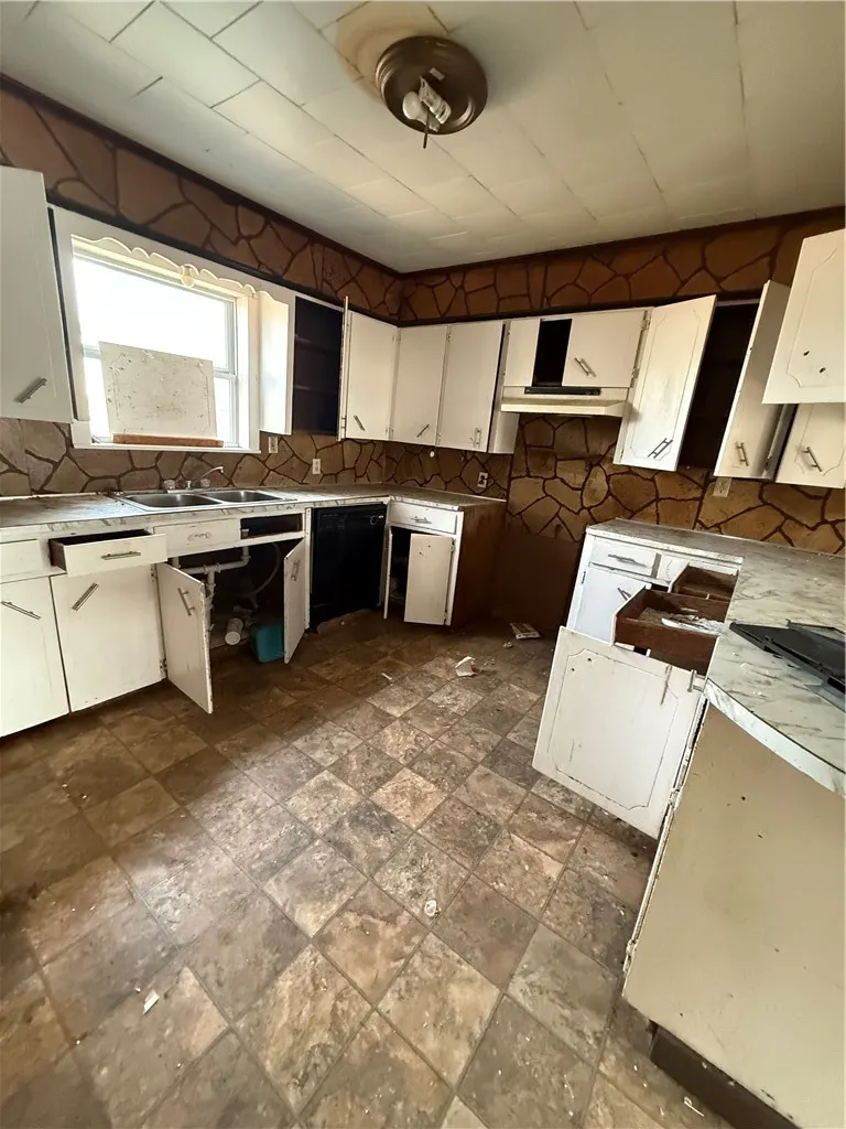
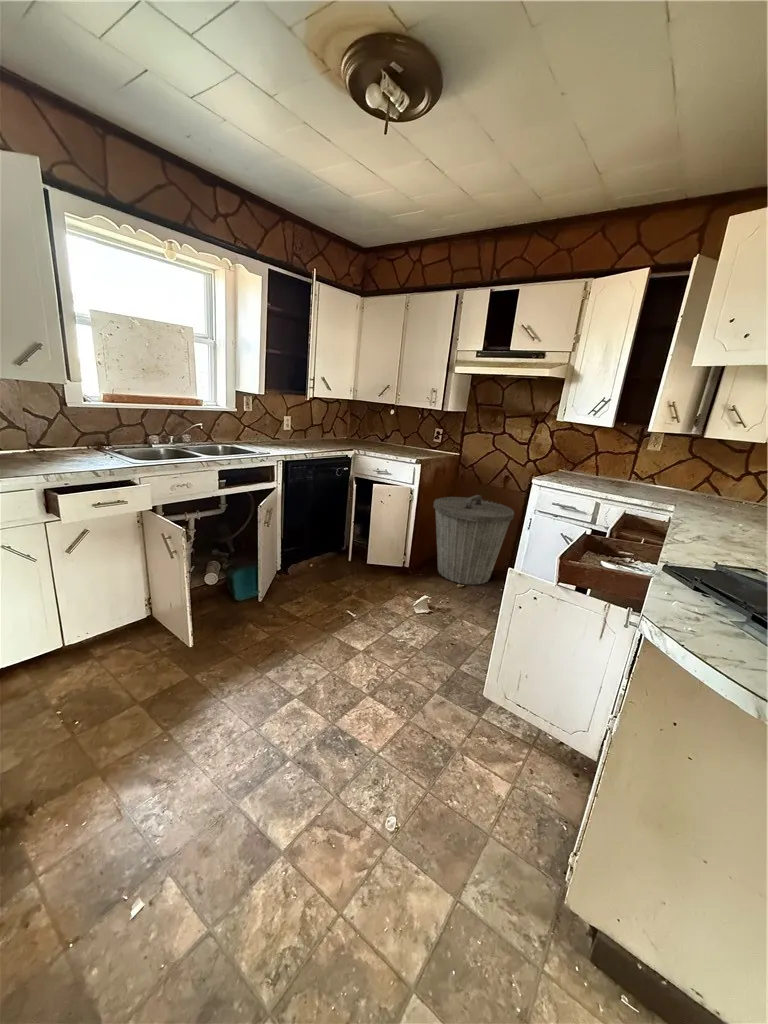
+ trash can (469, 536)
